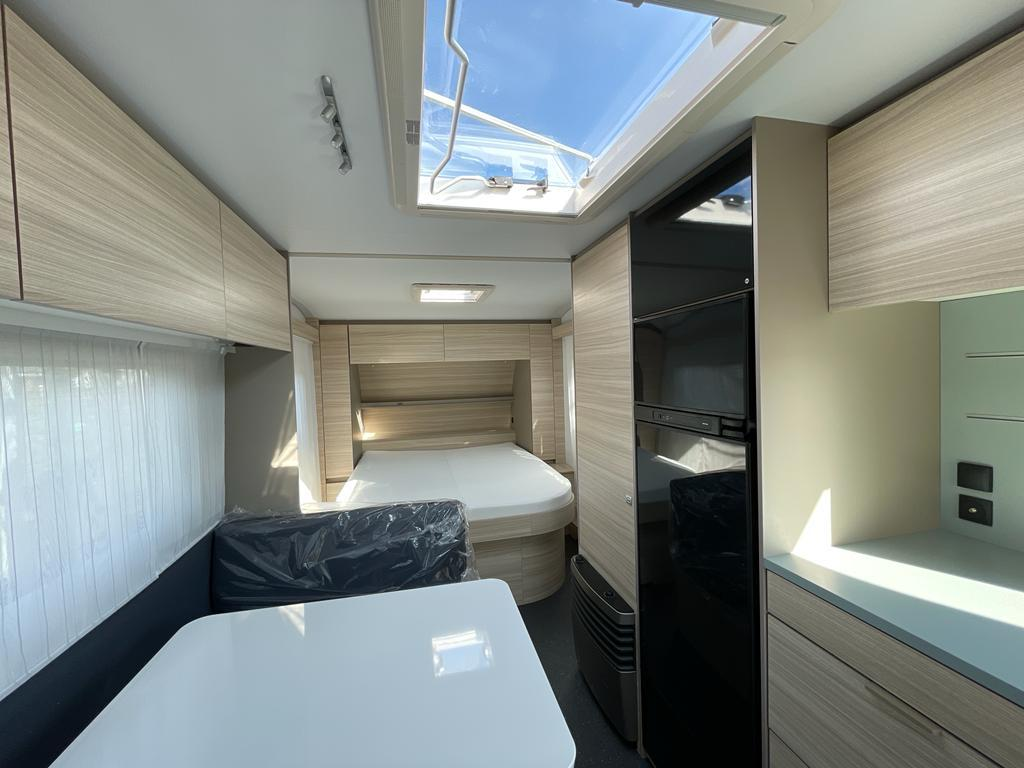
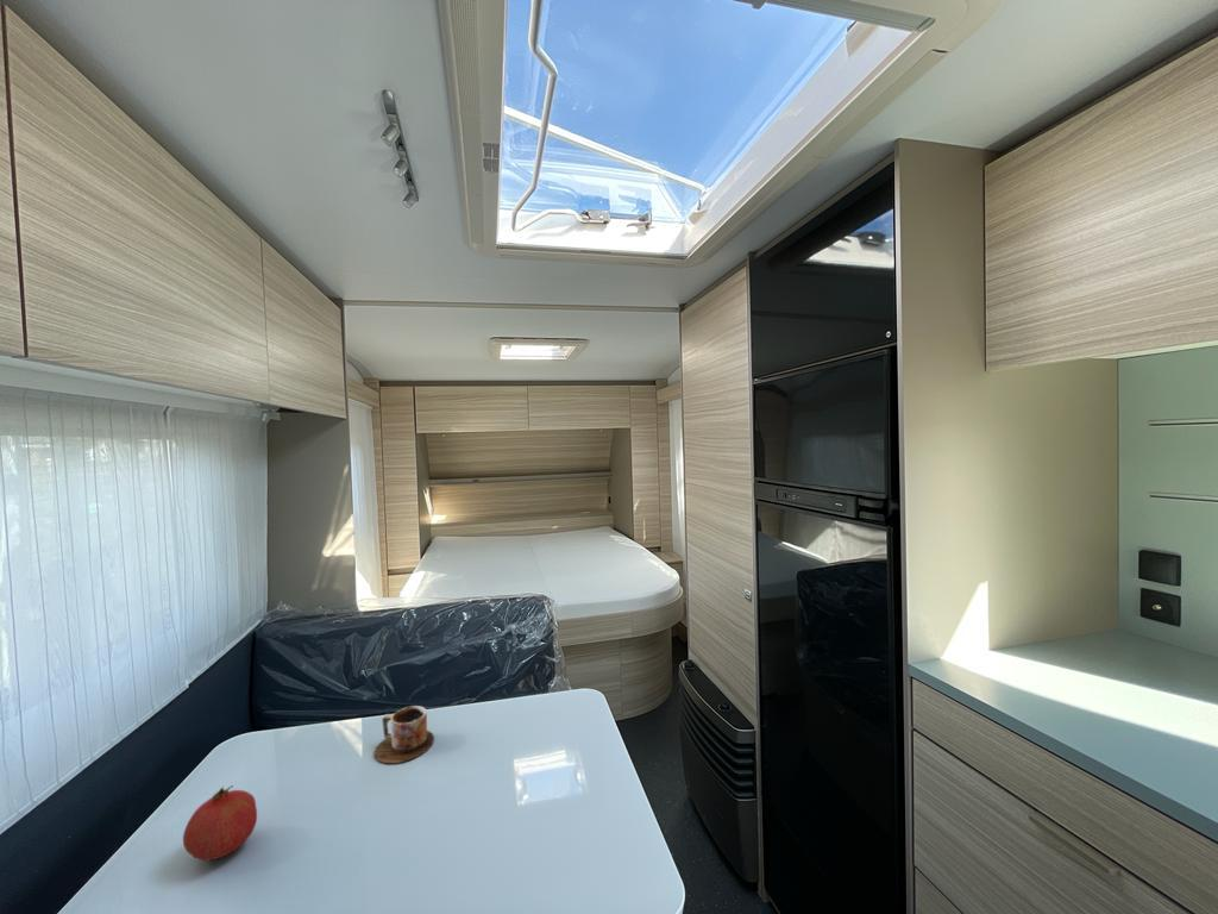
+ mug (403, 730)
+ fruit (221, 819)
